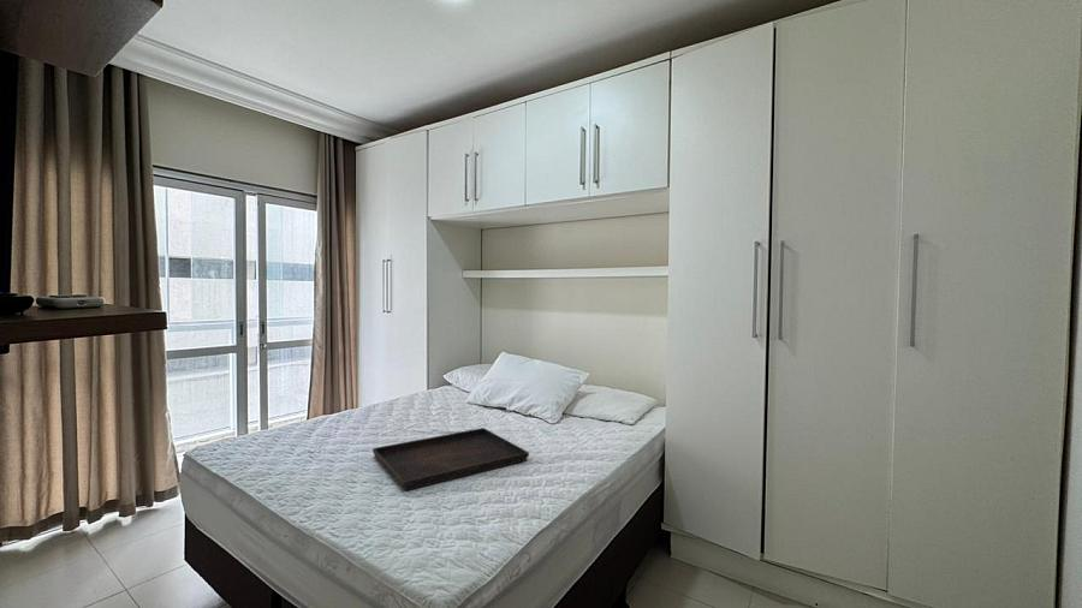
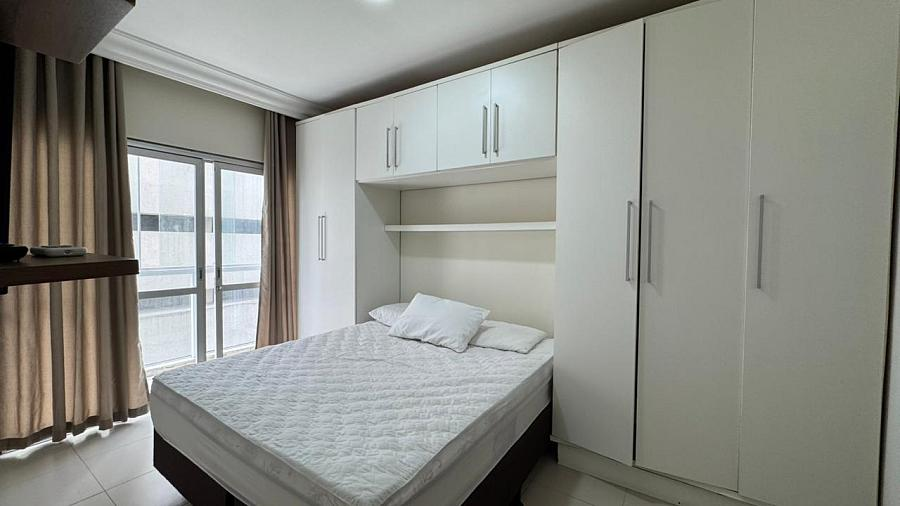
- serving tray (450, 454)
